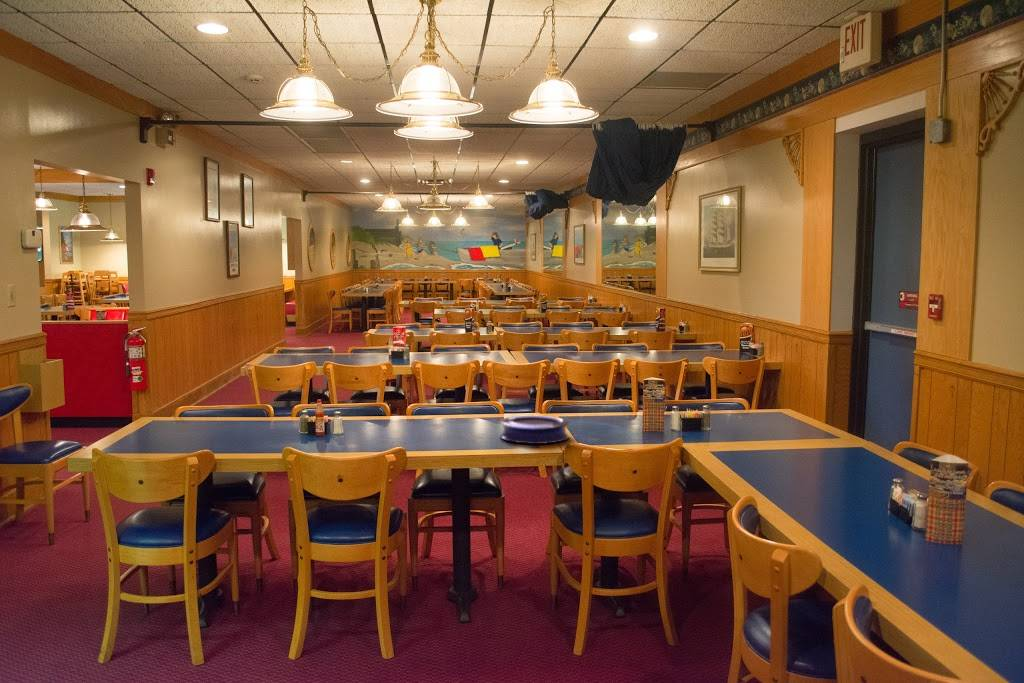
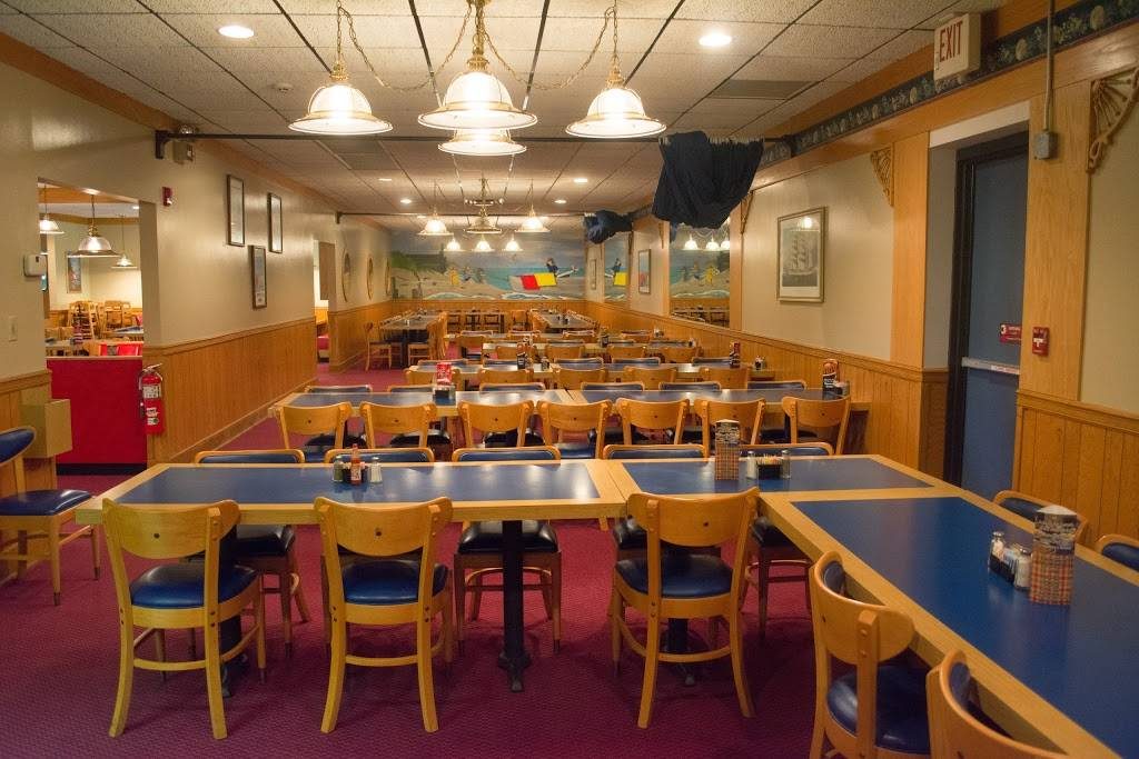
- plate (534, 429)
